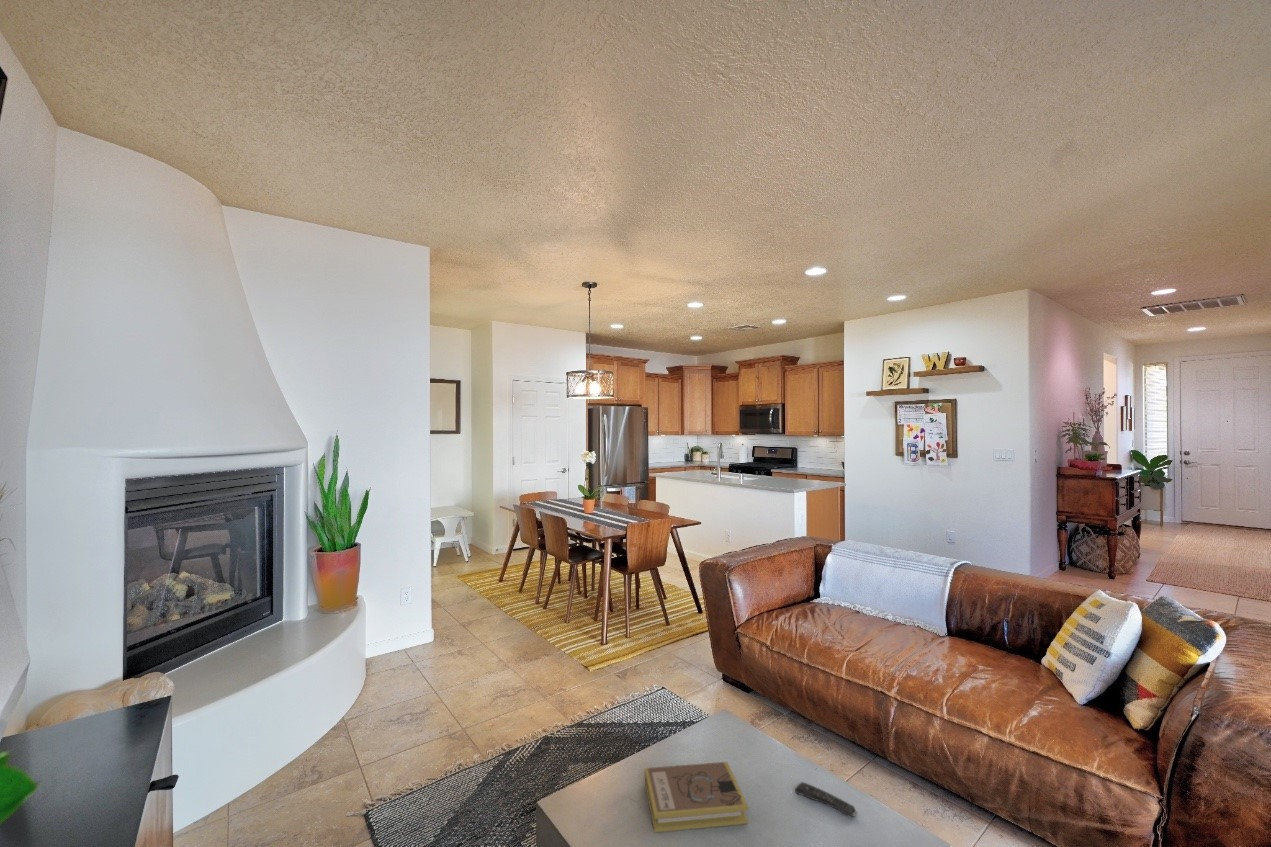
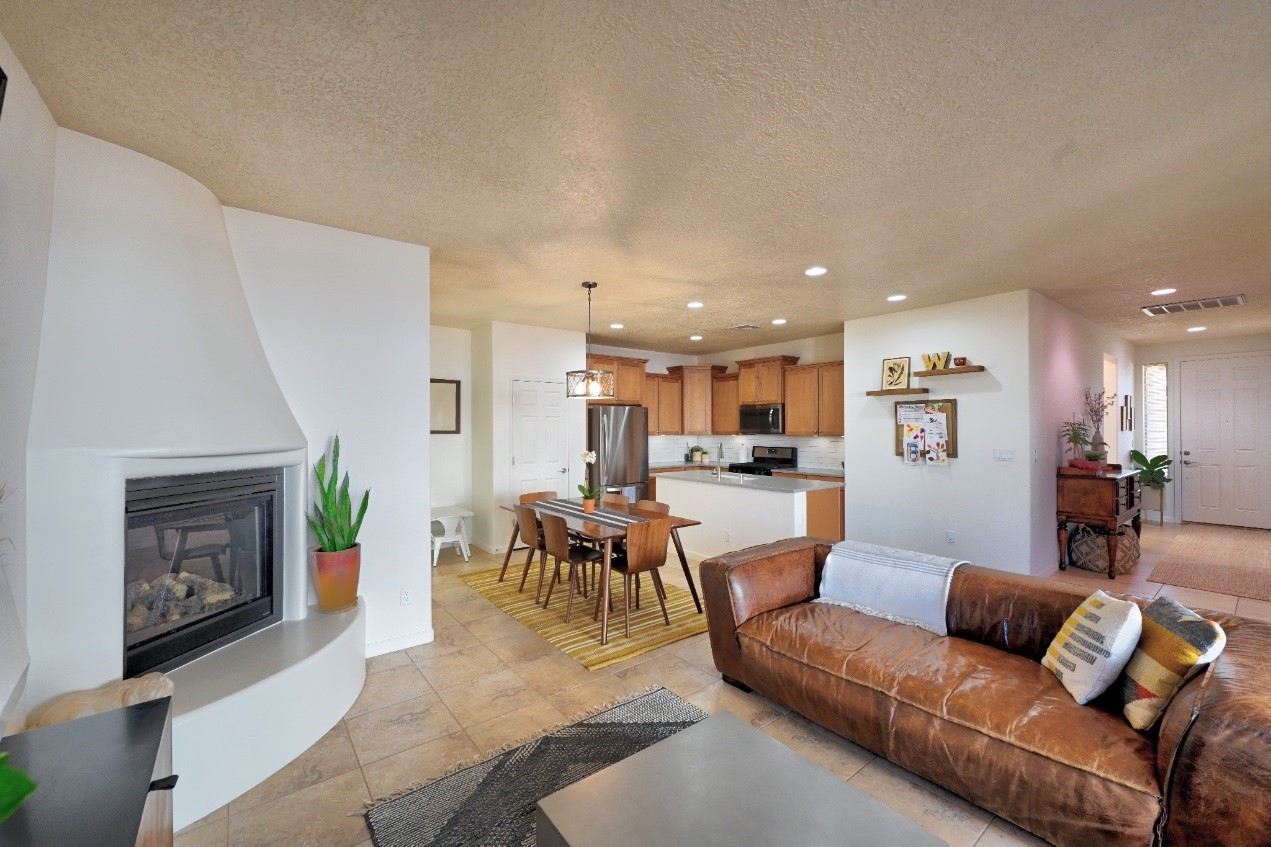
- remote control (826, 799)
- book (693, 794)
